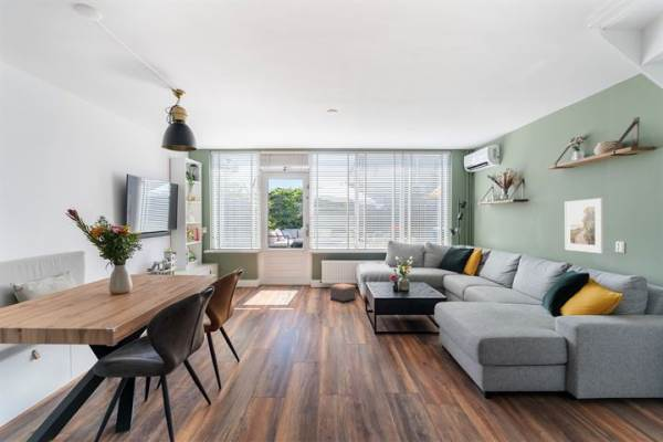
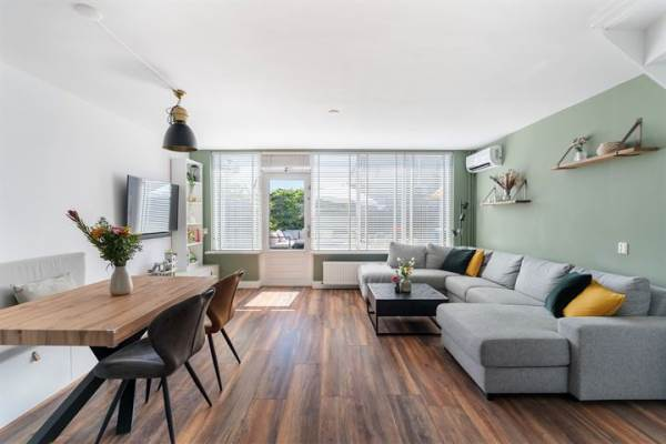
- footstool (343, 291)
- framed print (582, 225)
